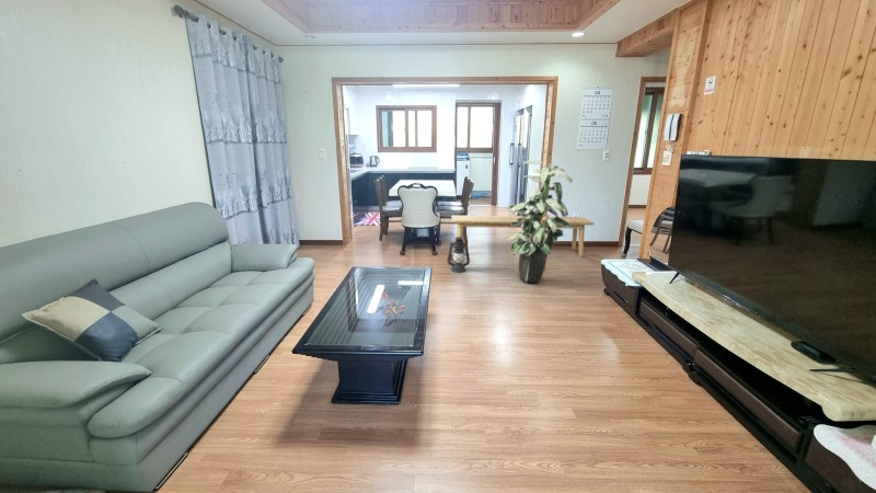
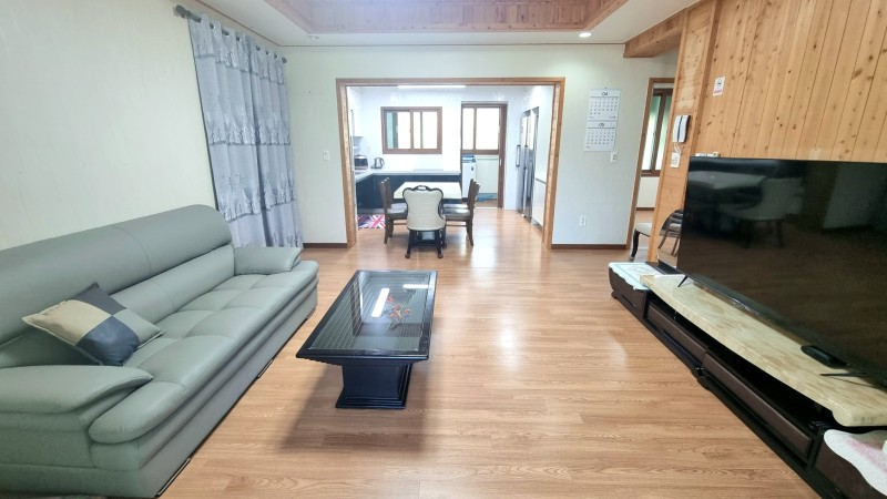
- indoor plant (535, 222)
- bench (518, 227)
- lantern (458, 253)
